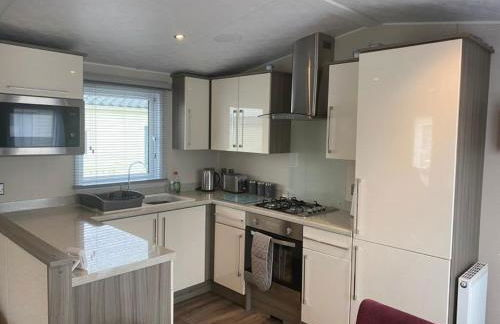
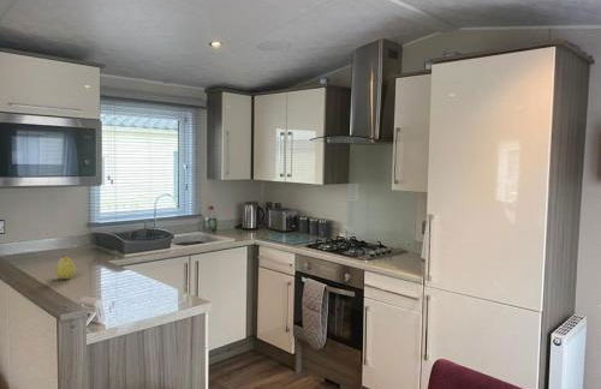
+ fruit (65, 267)
